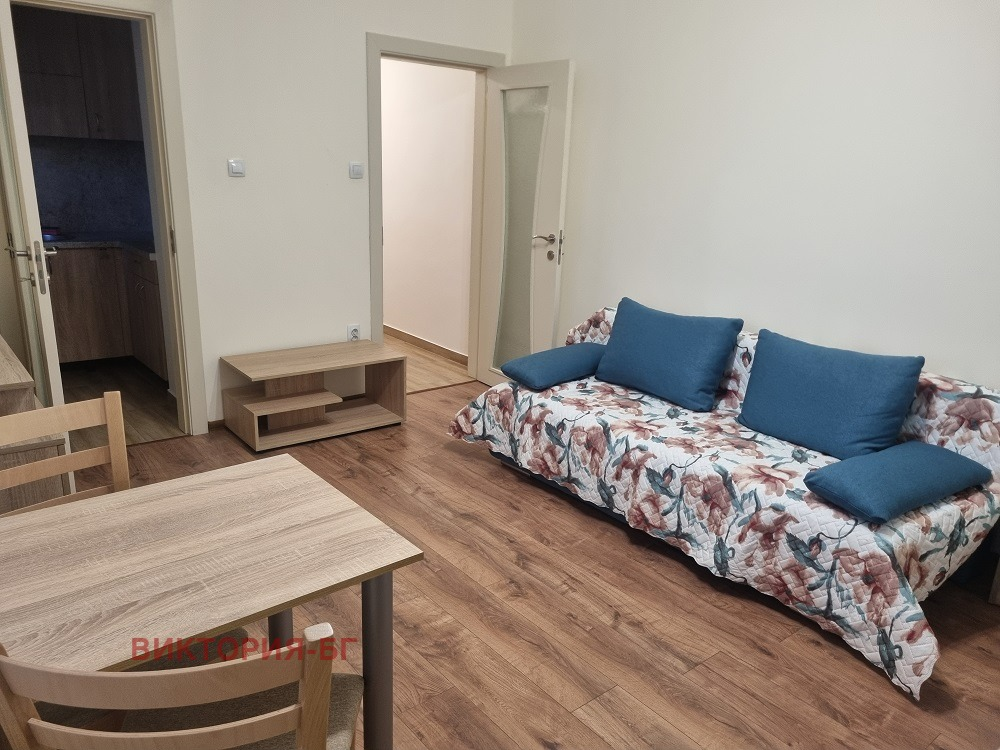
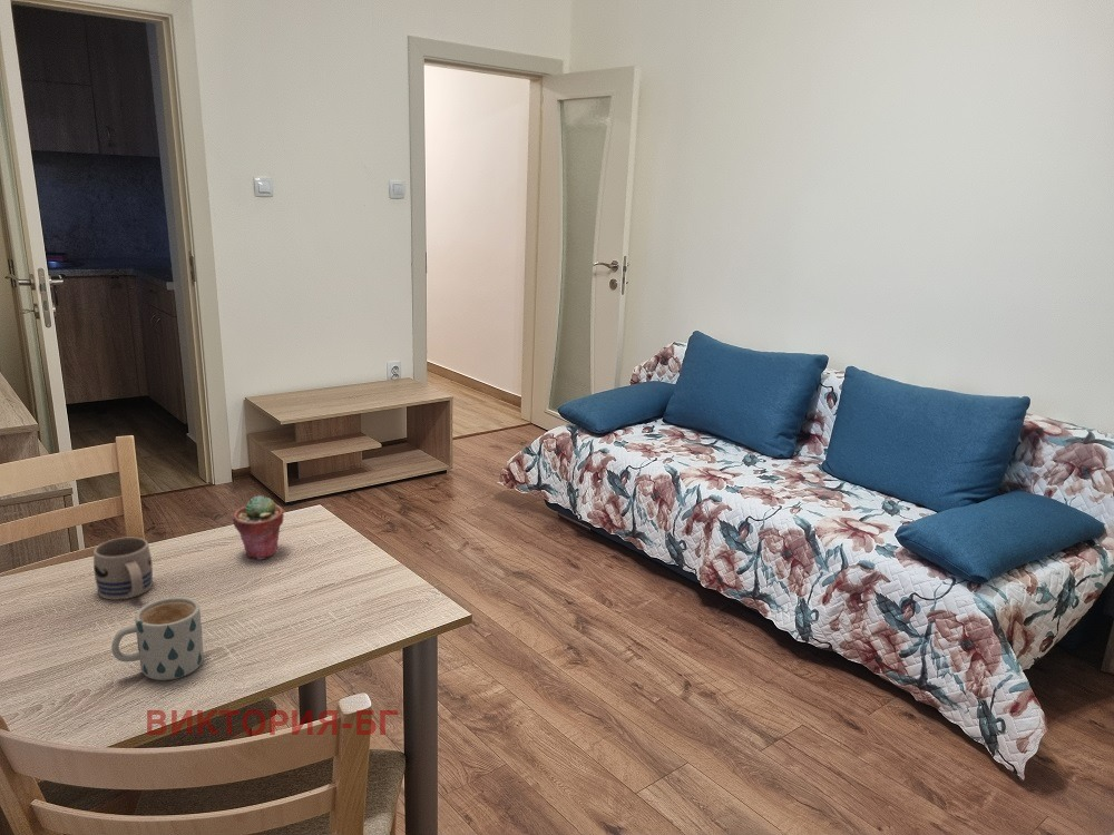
+ mug (126, 570)
+ potted succulent (258, 523)
+ mug (157, 640)
